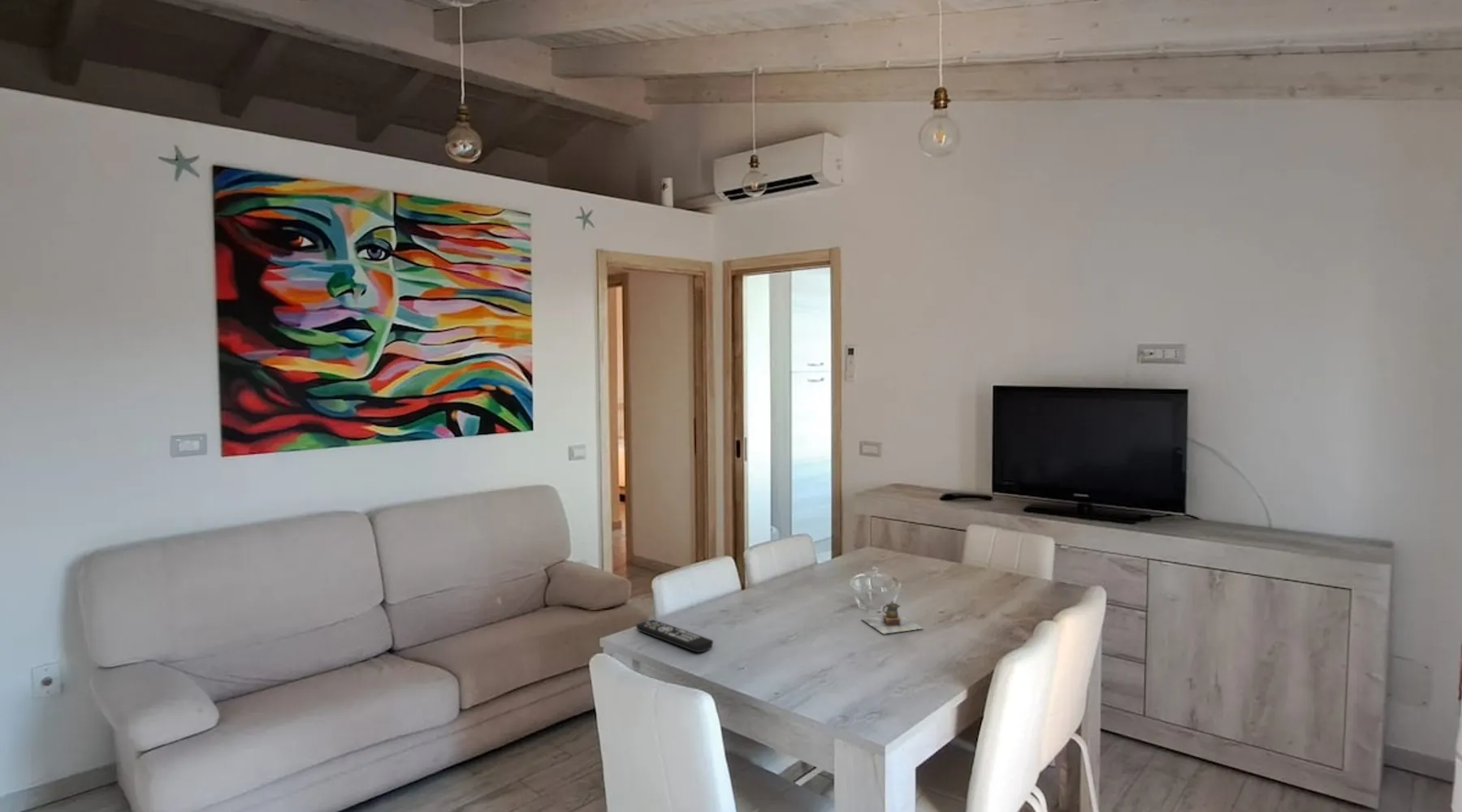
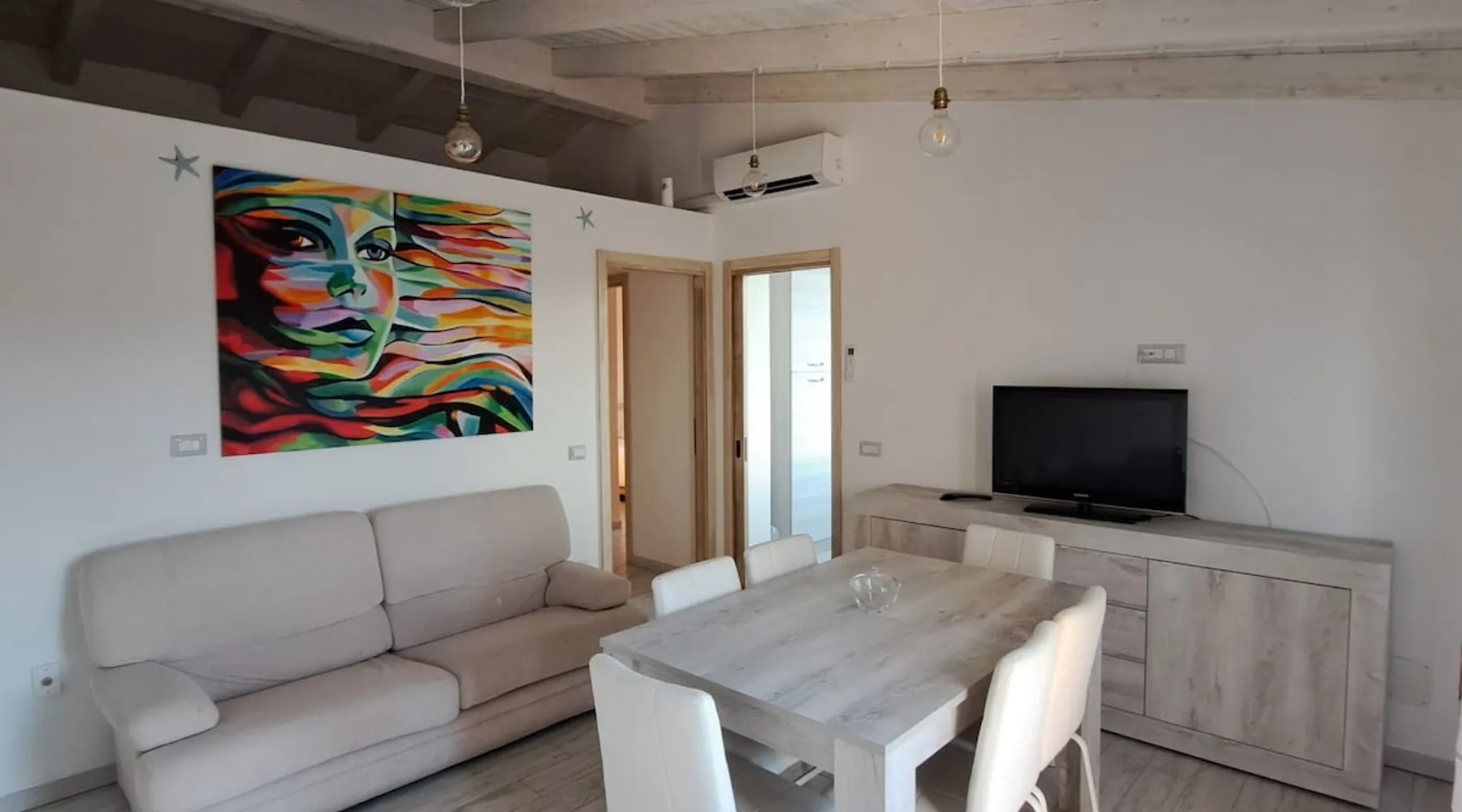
- remote control (673, 635)
- teapot (892, 612)
